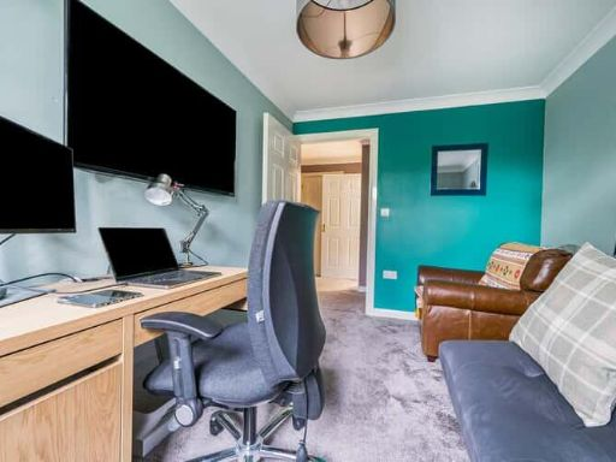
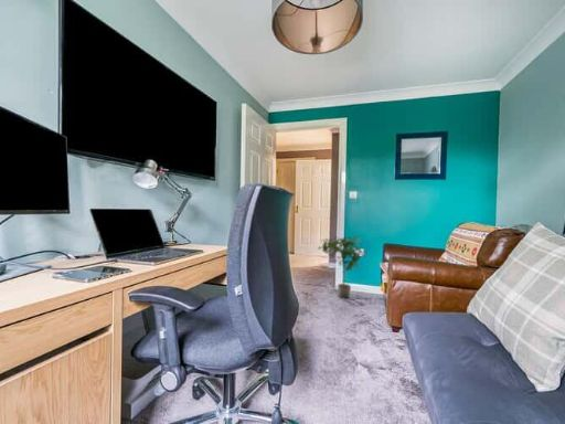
+ potted plant (343, 266)
